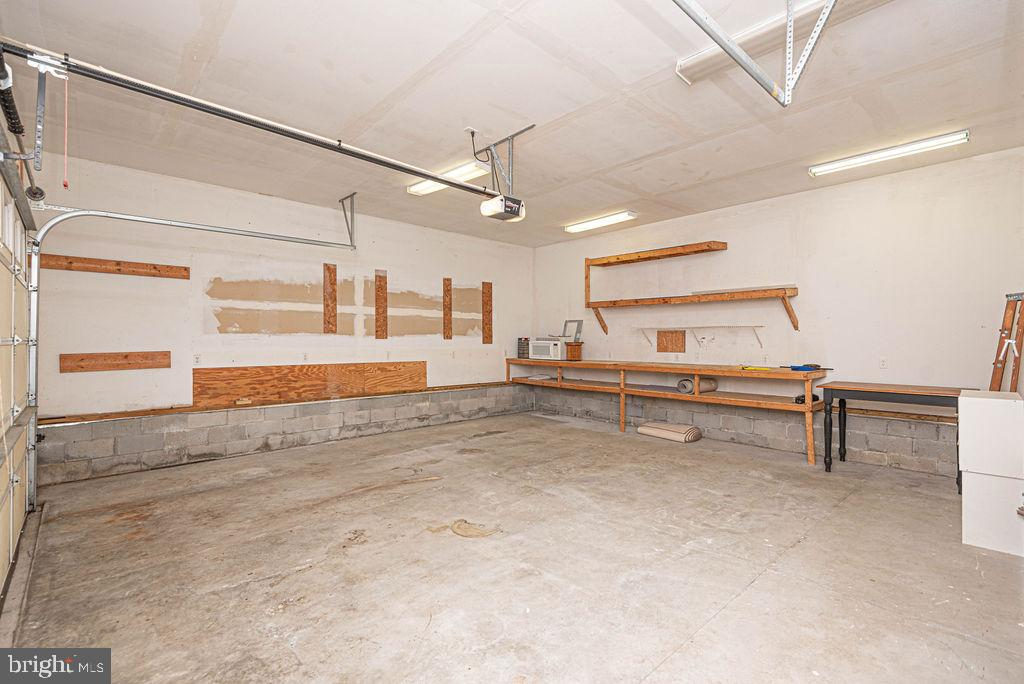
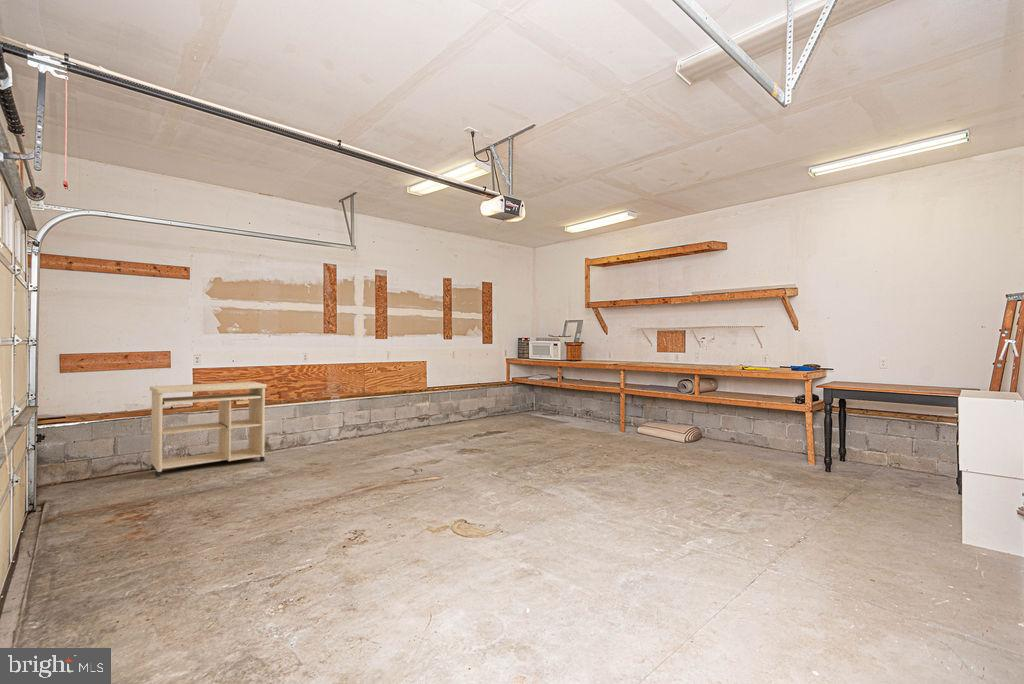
+ desk (209, 424)
